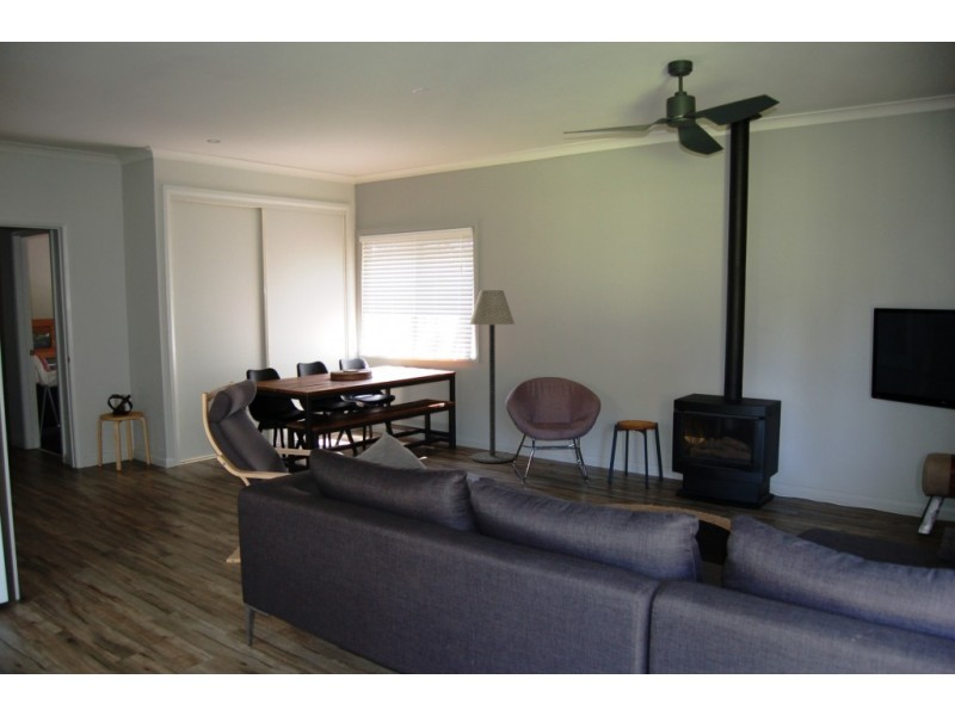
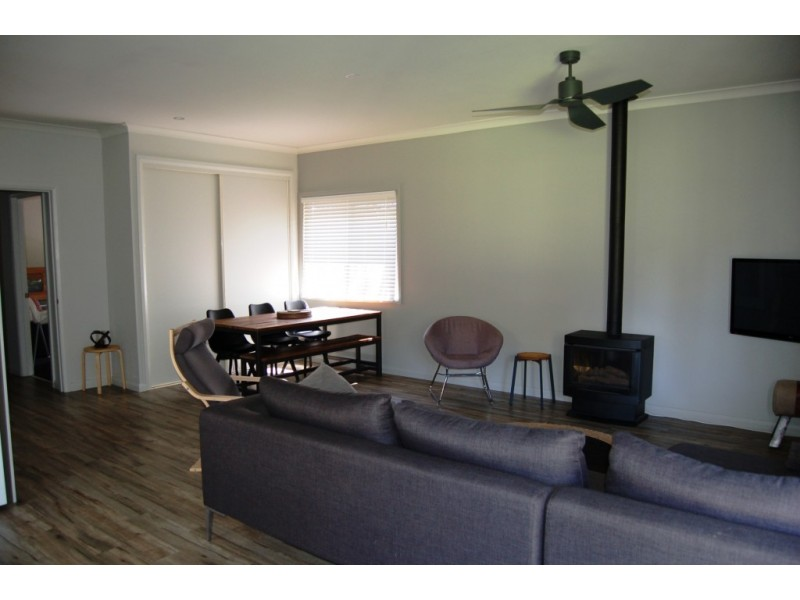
- floor lamp (492, 375)
